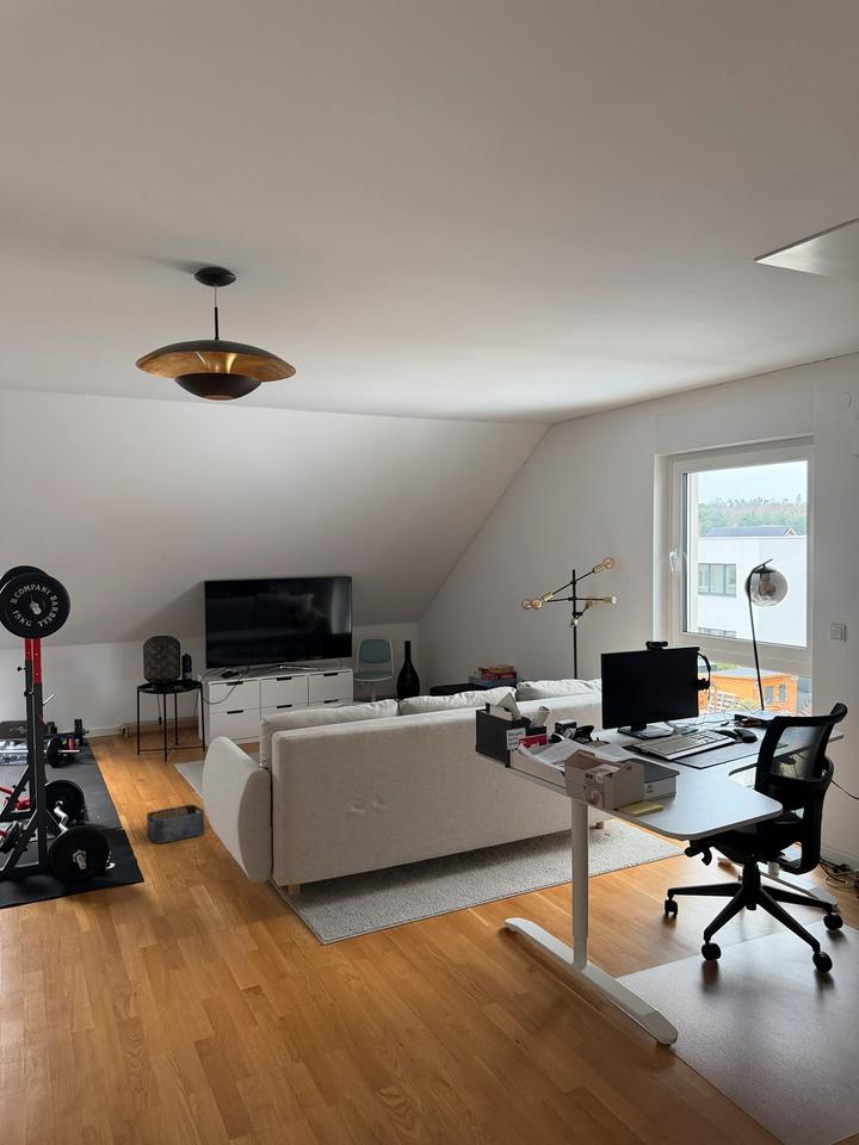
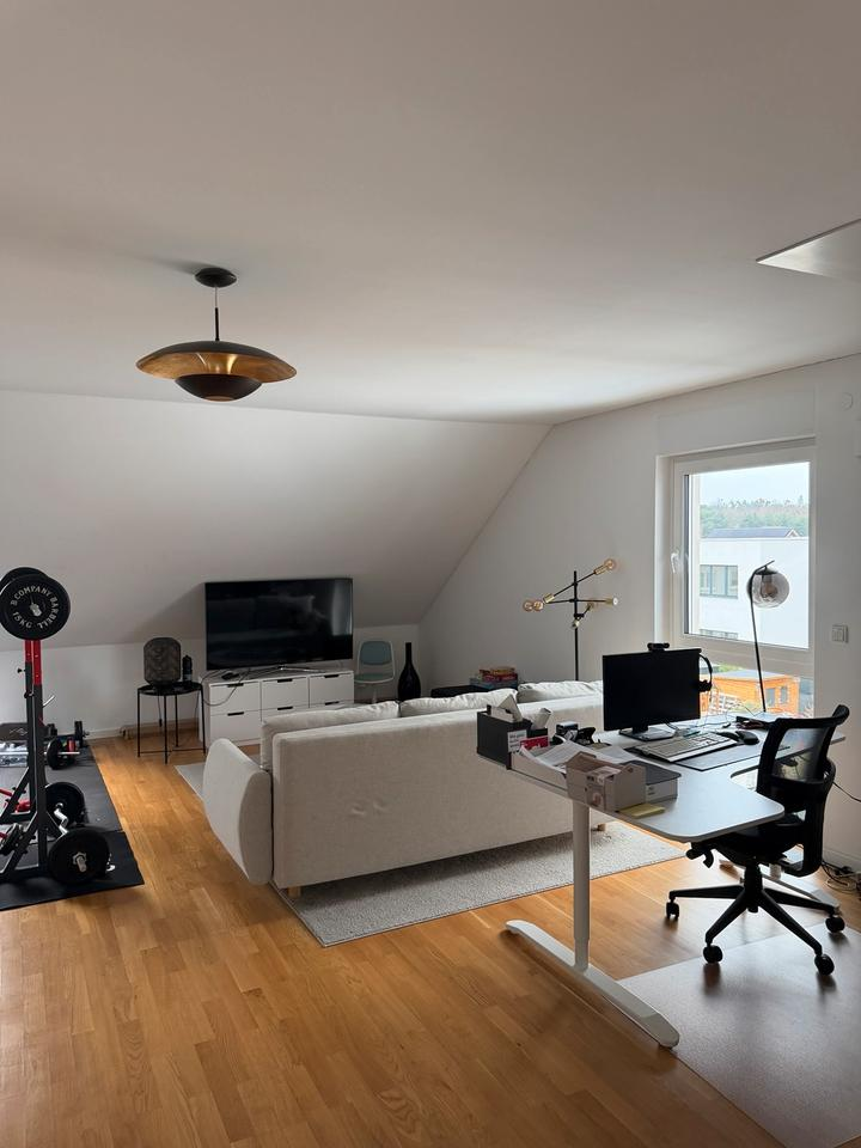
- storage bin (175, 823)
